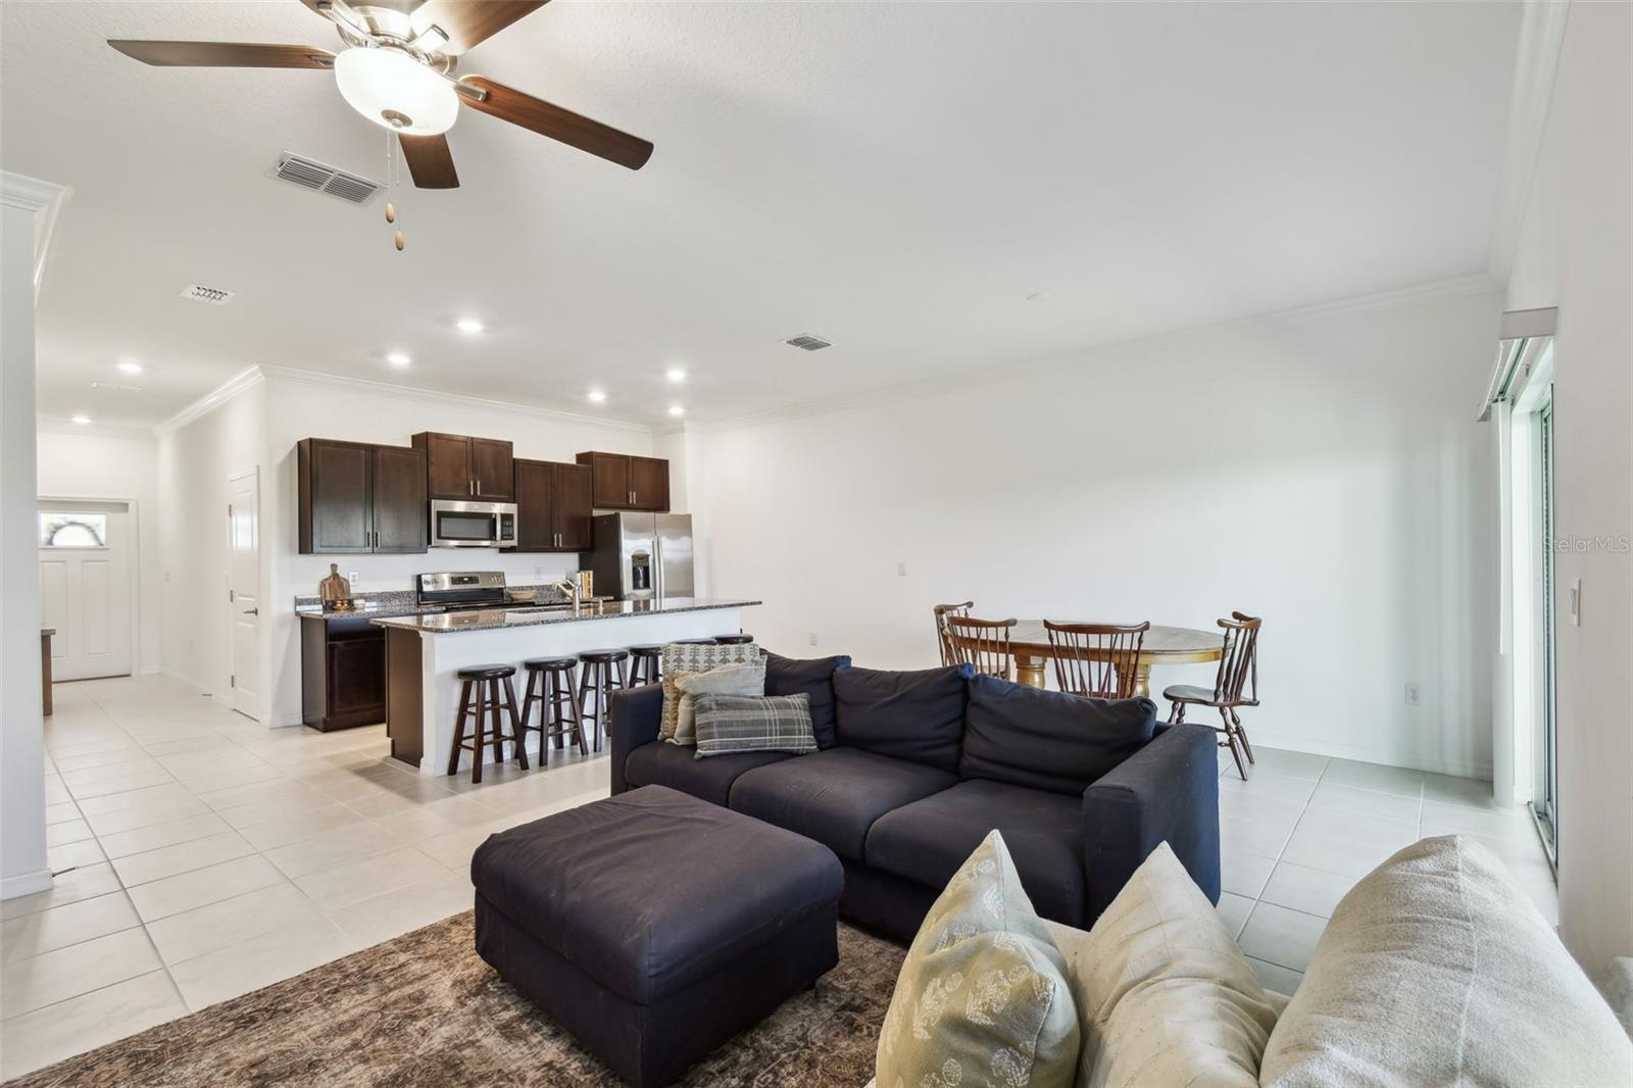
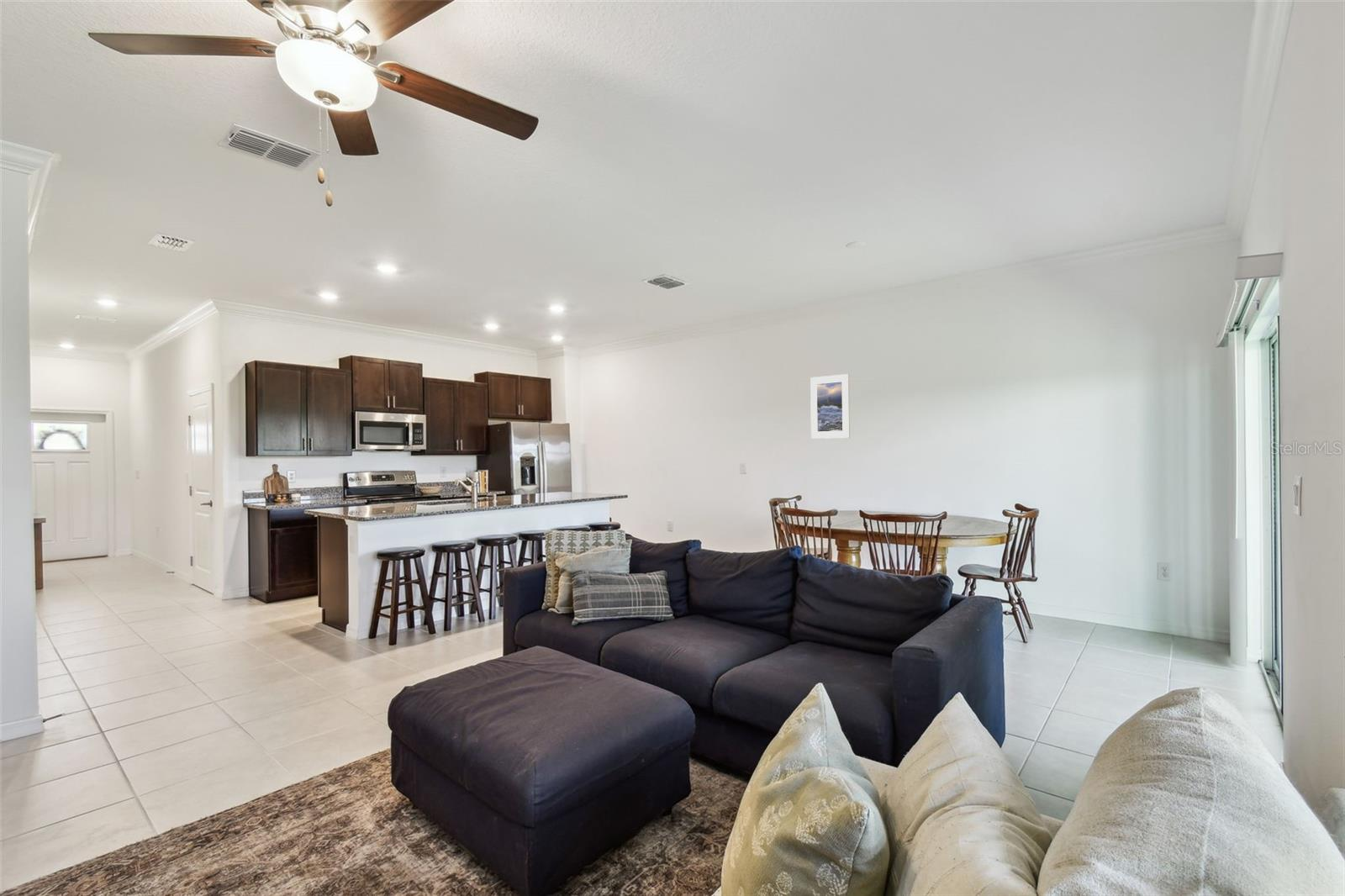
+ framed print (830, 407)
